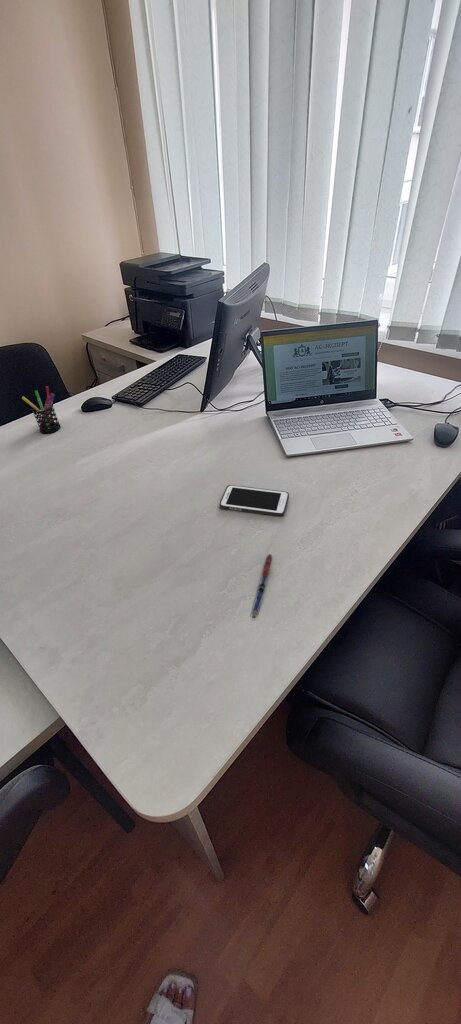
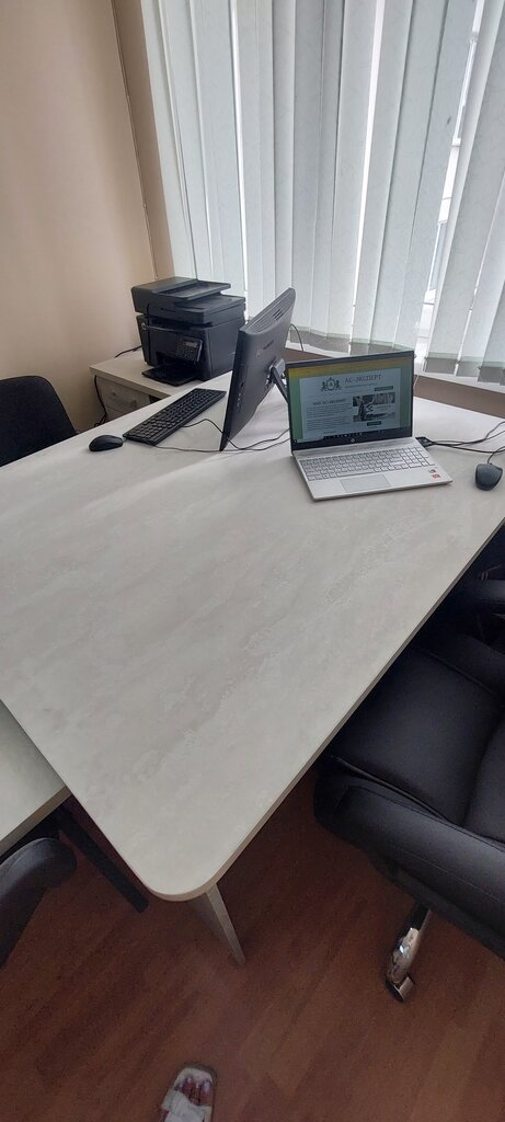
- pen holder (44, 408)
- cell phone (254, 500)
- pen (262, 583)
